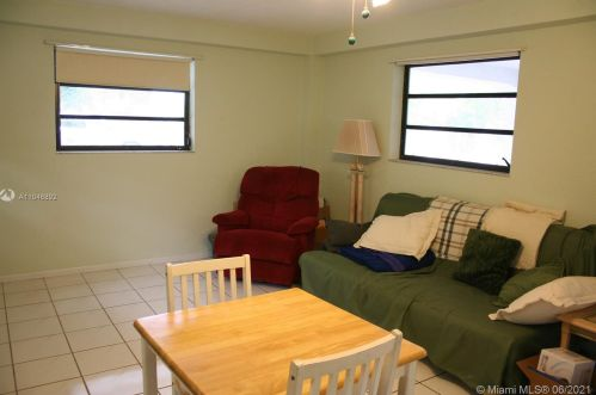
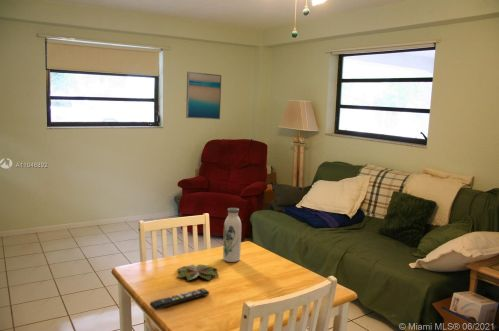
+ wall art (204, 96)
+ remote control (180, 298)
+ water bottle (232, 234)
+ plant (197, 271)
